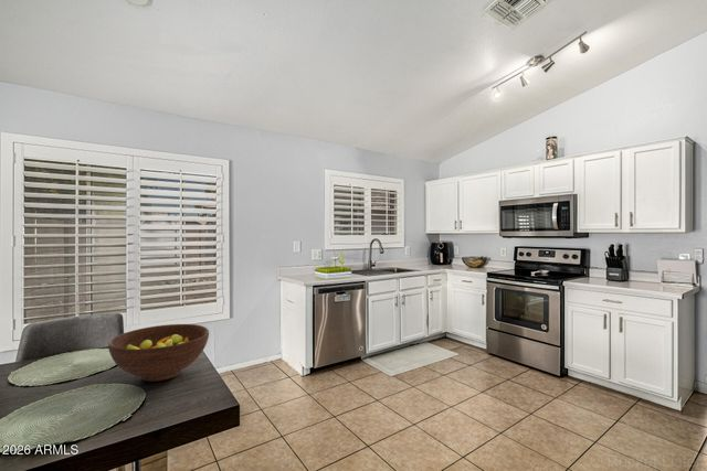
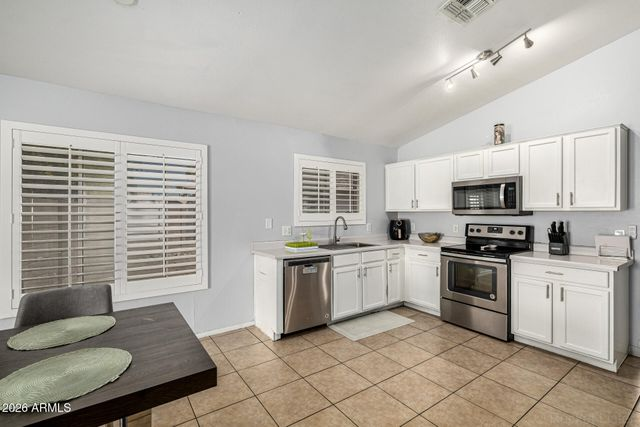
- fruit bowl (161, 355)
